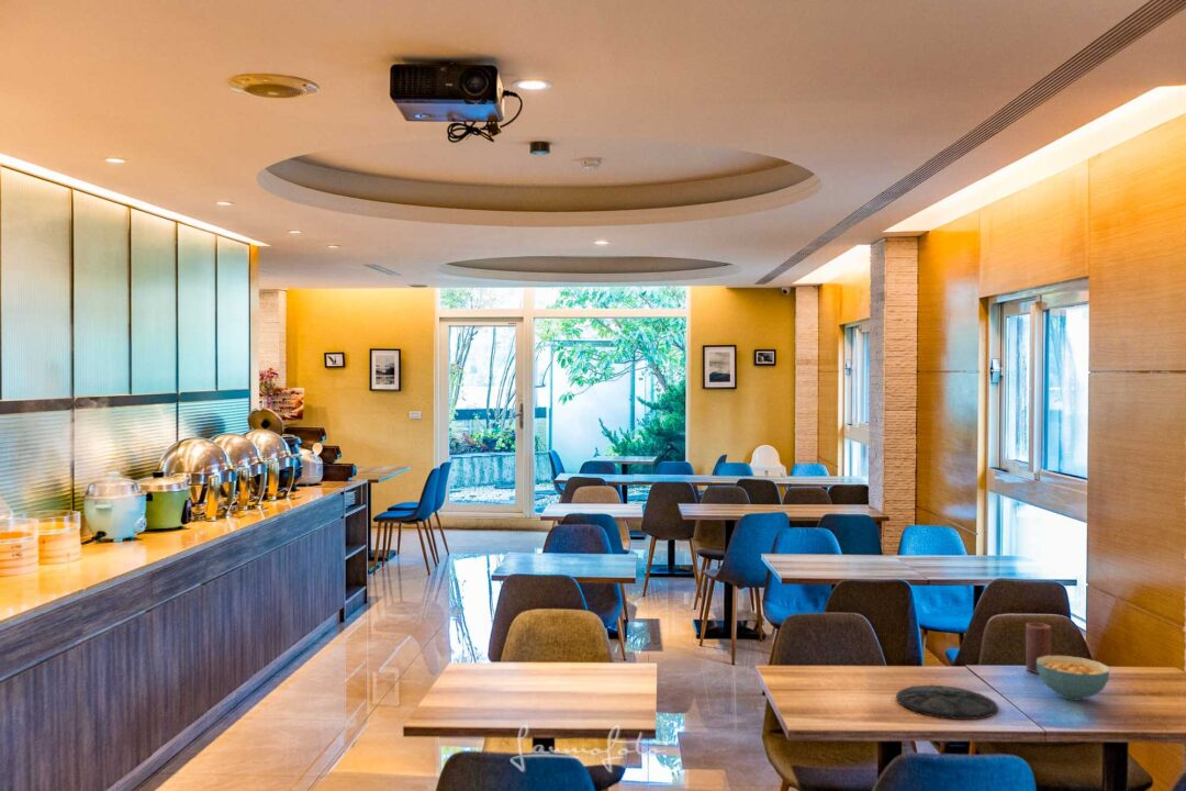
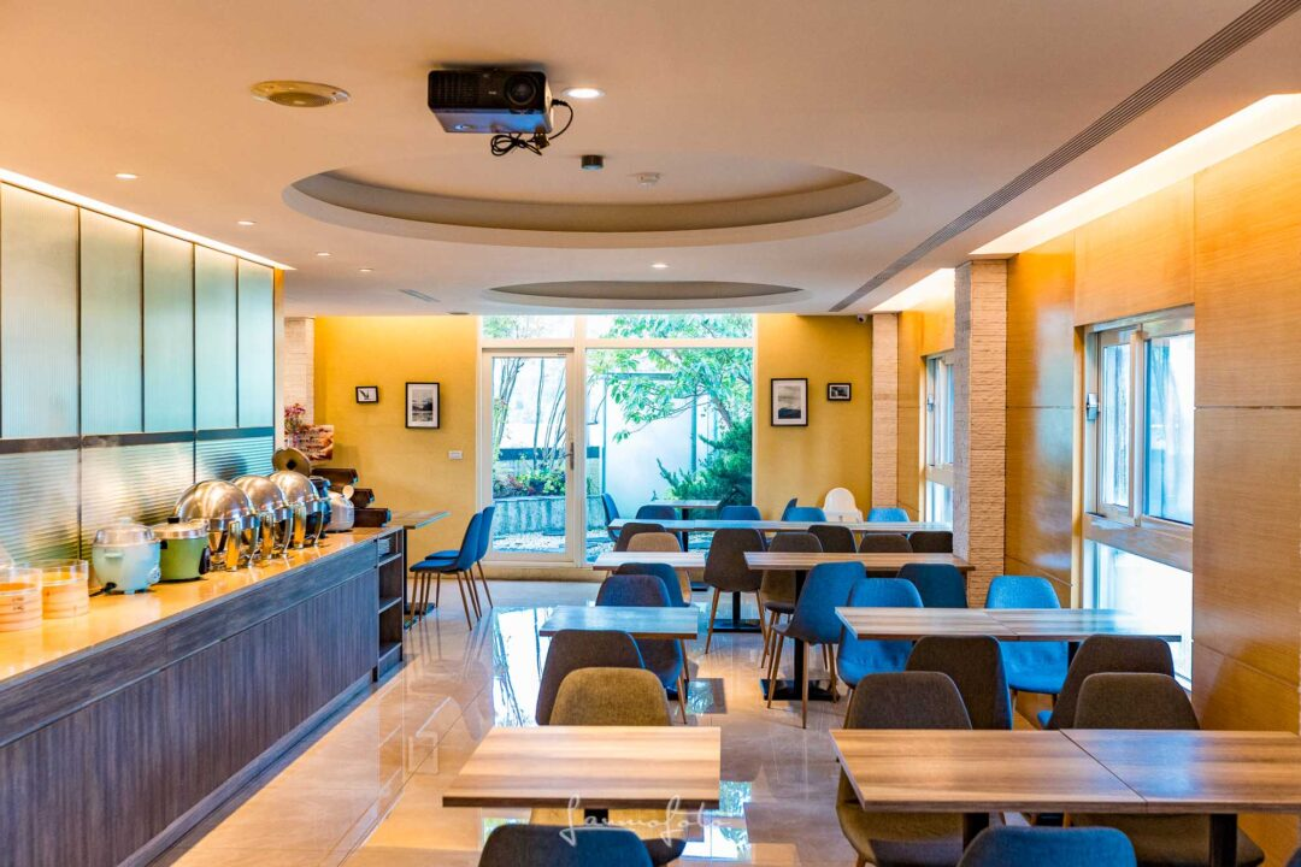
- plate (946, 695)
- cereal bowl (1072, 680)
- candle (1038, 647)
